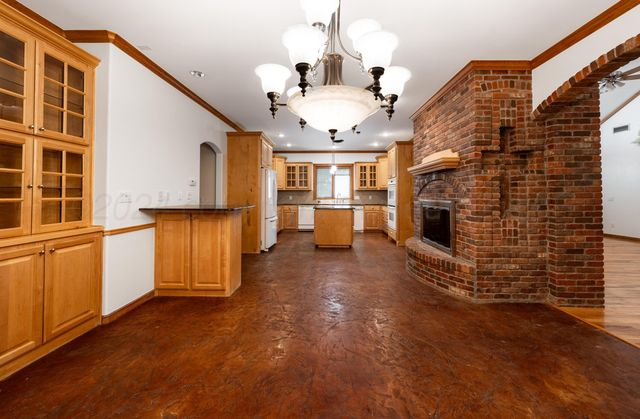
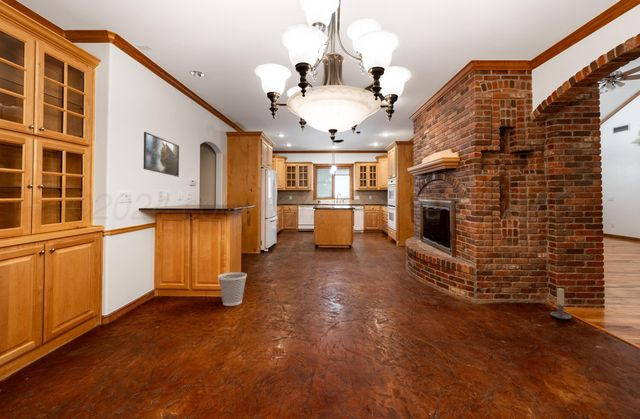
+ wastebasket (232, 289)
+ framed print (162, 156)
+ candle holder (562, 302)
